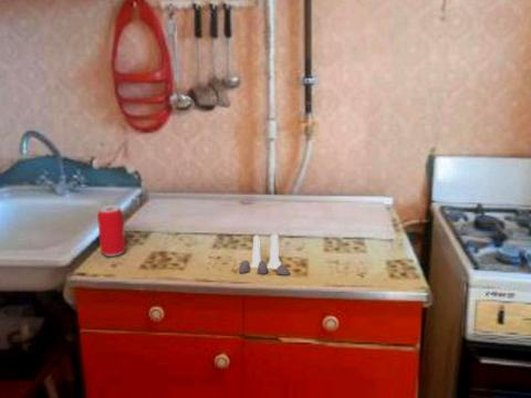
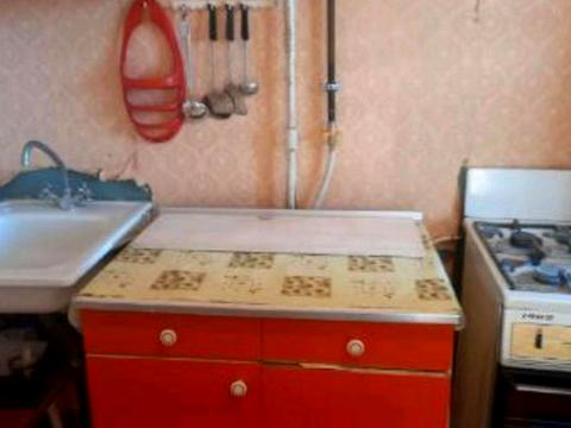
- beverage can (111, 230)
- salt and pepper shaker set (270, 252)
